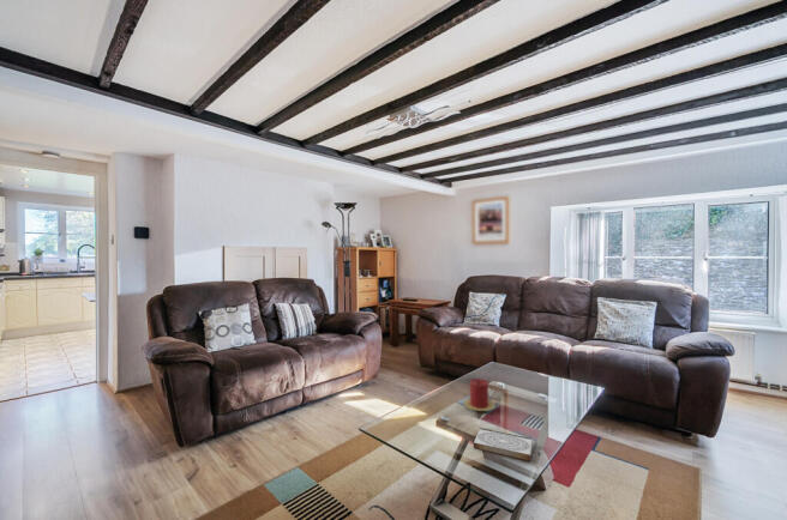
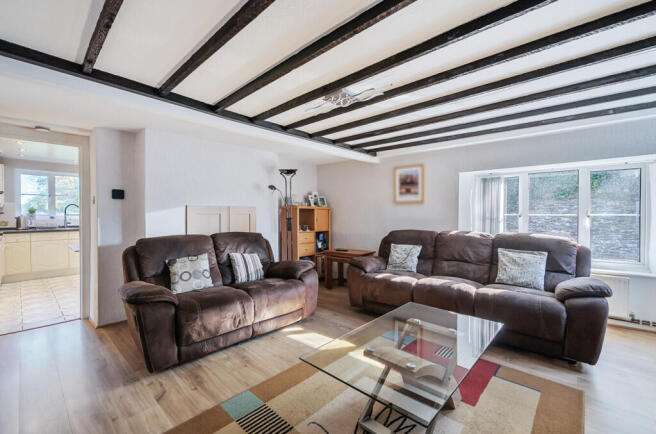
- candle (479, 394)
- book (503, 442)
